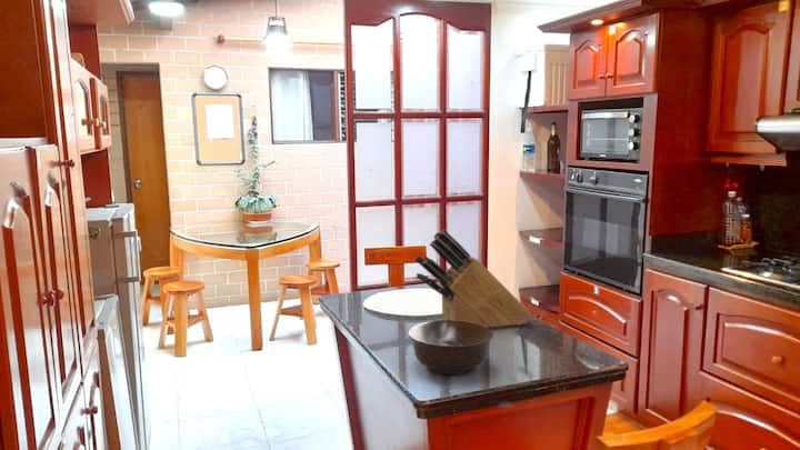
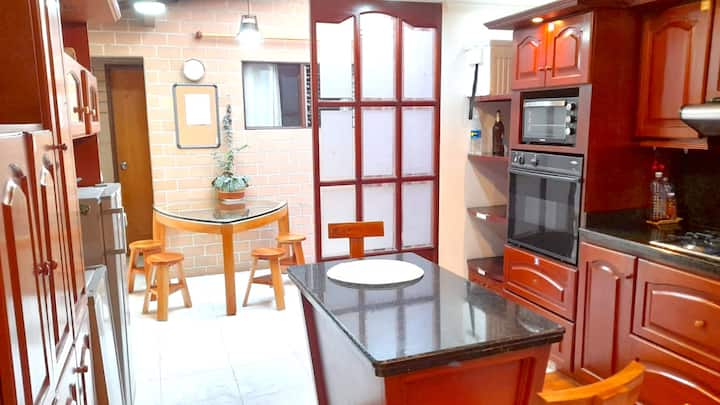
- knife block (472, 276)
- bowl (450, 349)
